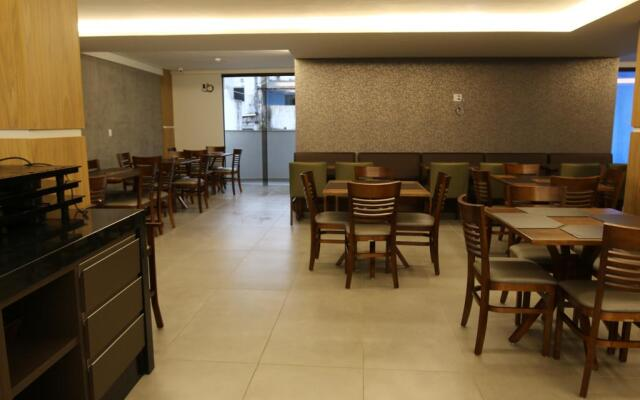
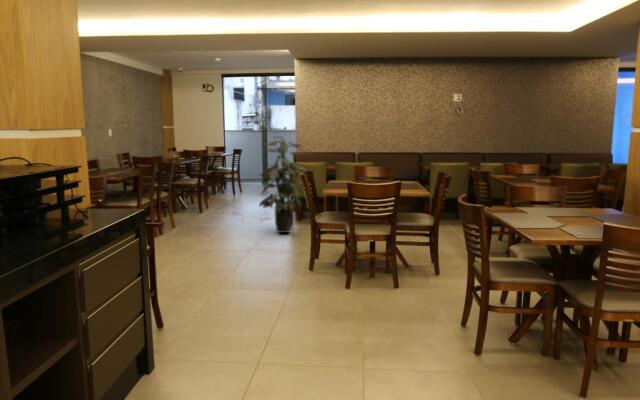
+ indoor plant (281, 184)
